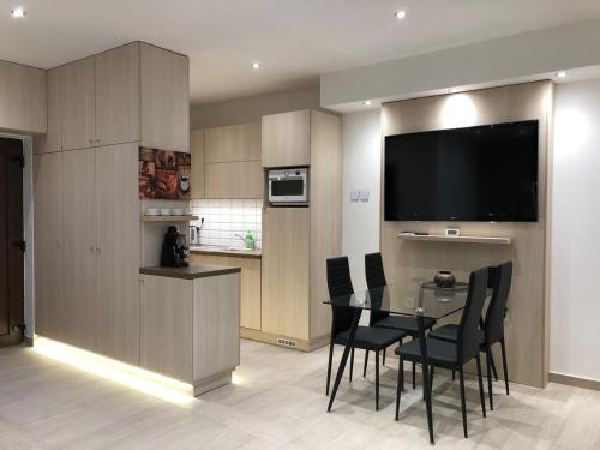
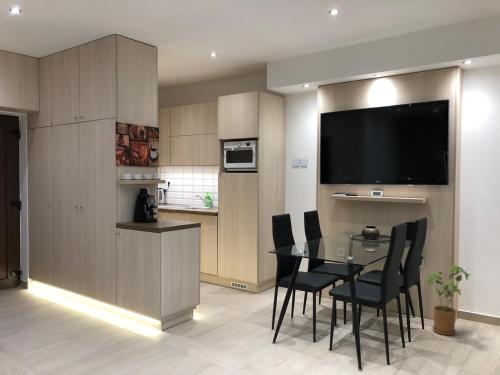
+ house plant (447, 300)
